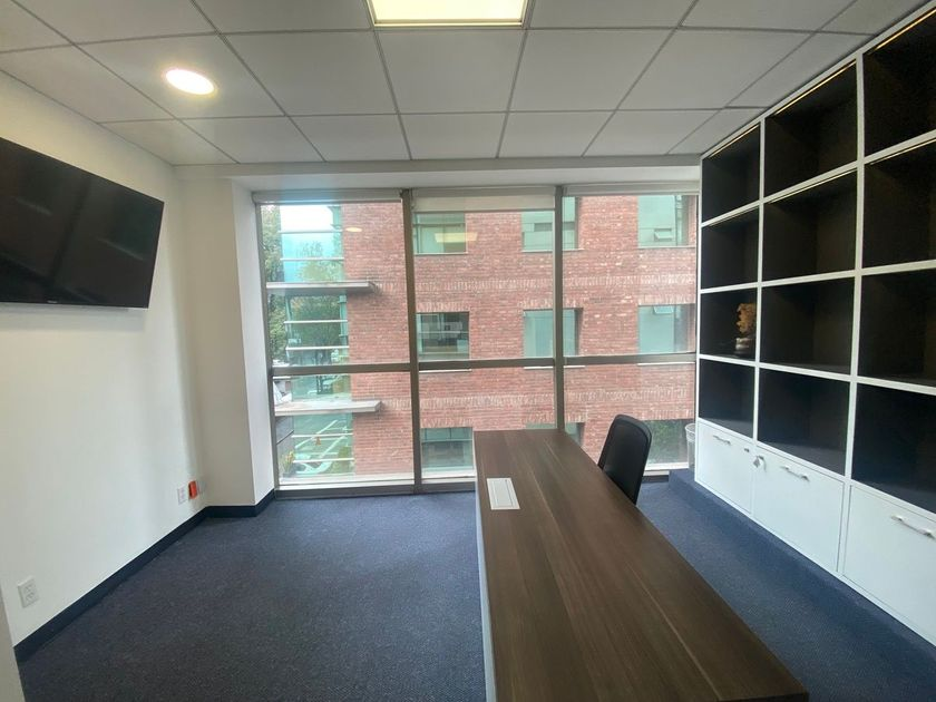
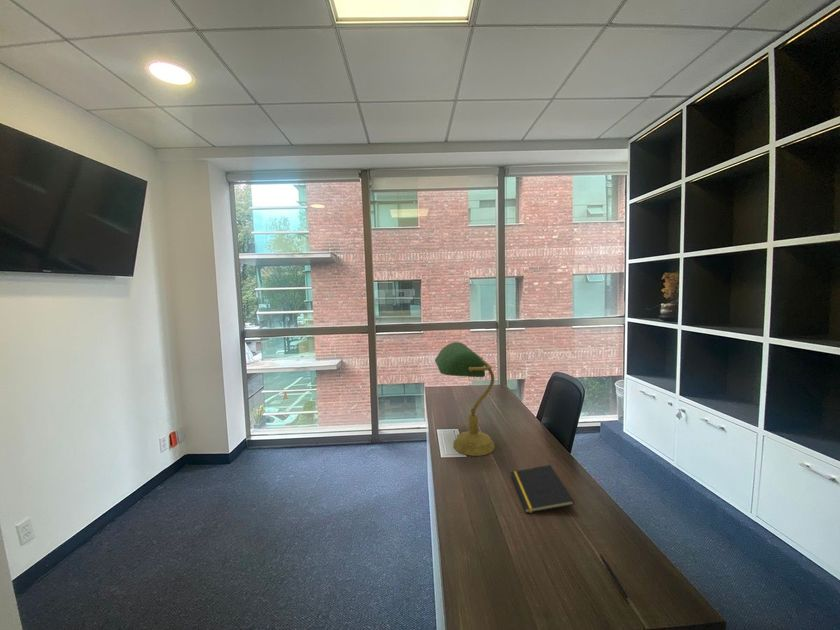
+ pen (612, 573)
+ desk lamp (476, 402)
+ notepad (539, 486)
